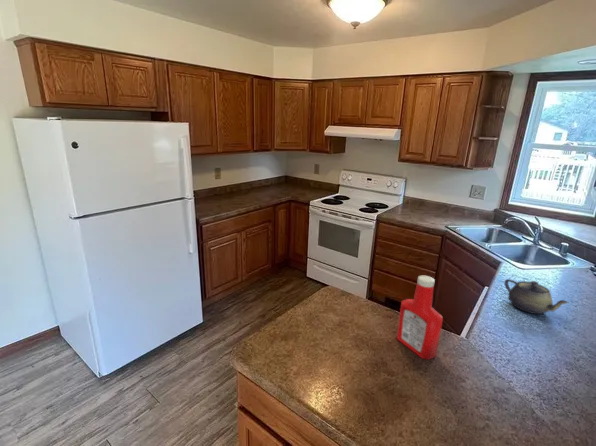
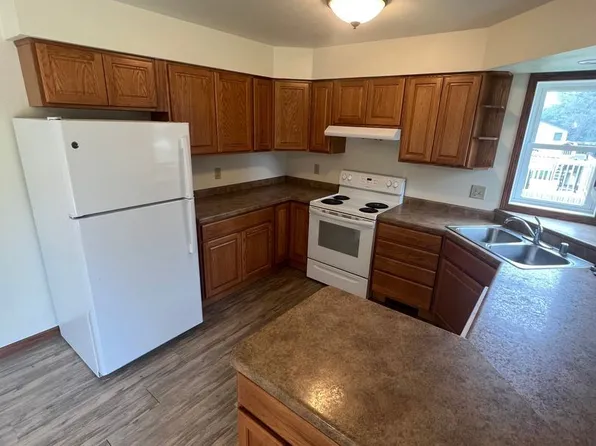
- soap bottle (420, 313)
- teapot (533, 295)
